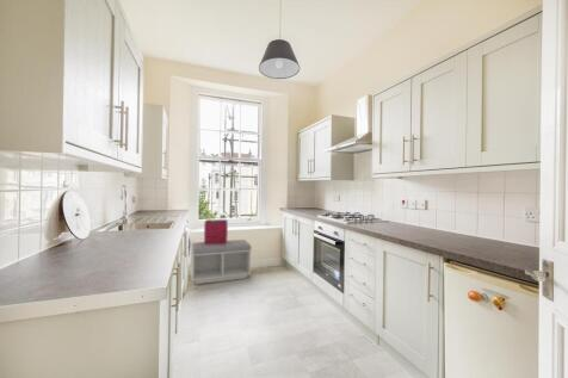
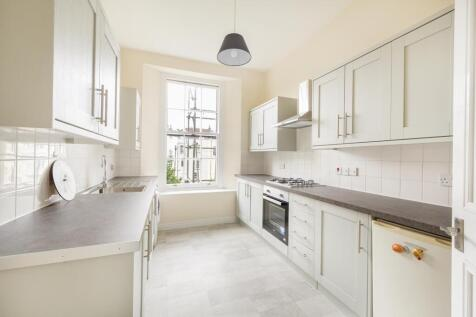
- storage bin (216, 231)
- bench (221, 259)
